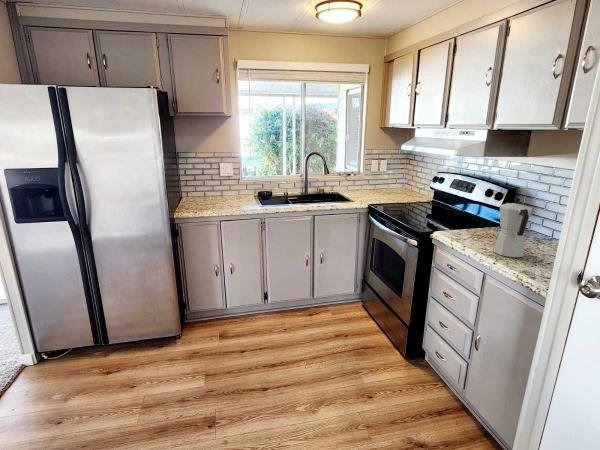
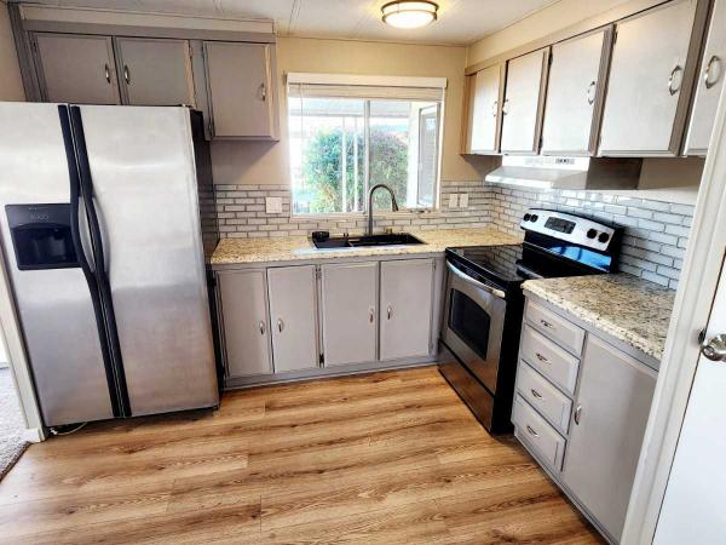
- moka pot (514, 226)
